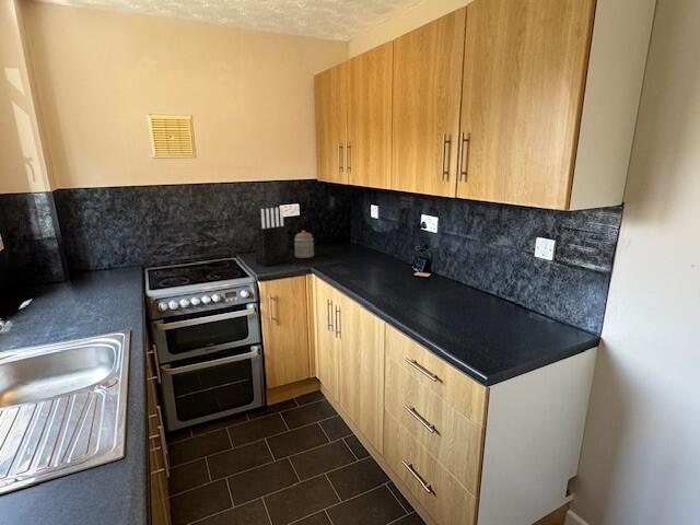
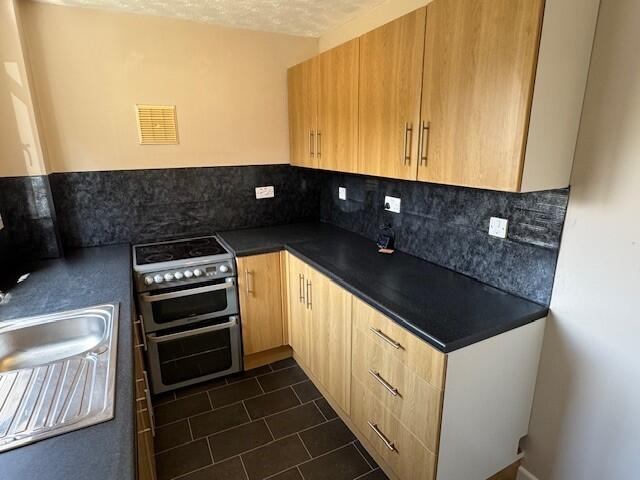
- jar (304, 243)
- knife block (270, 235)
